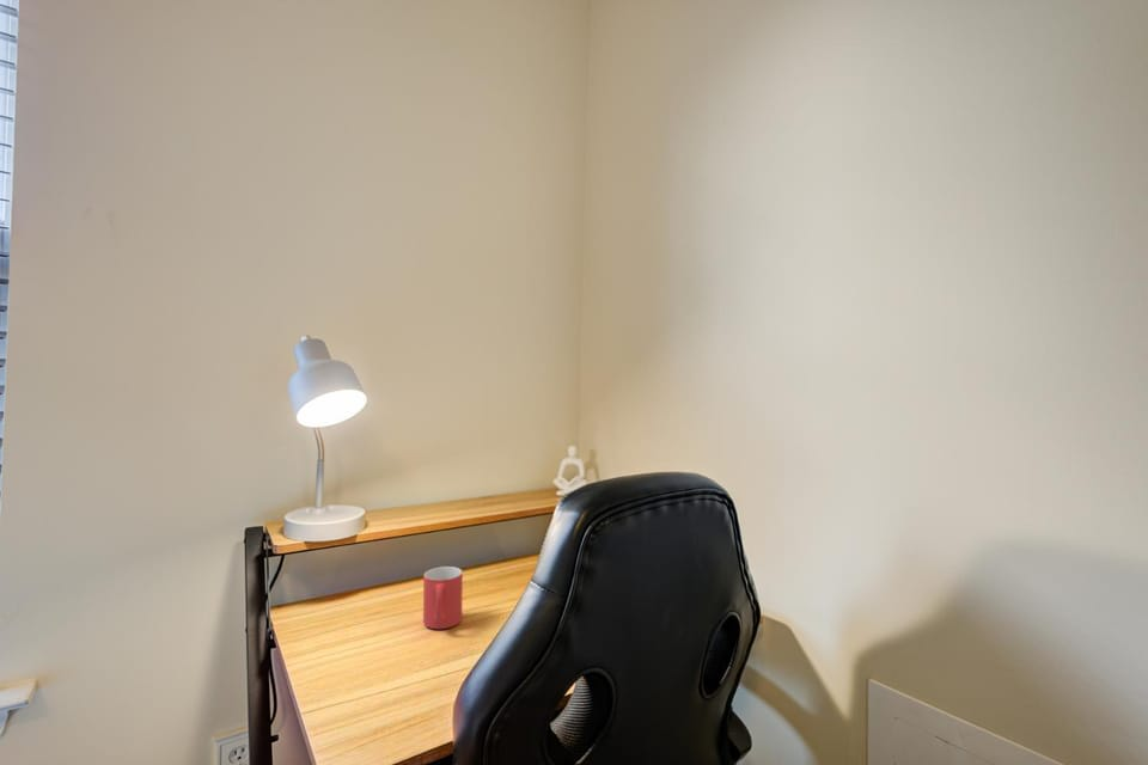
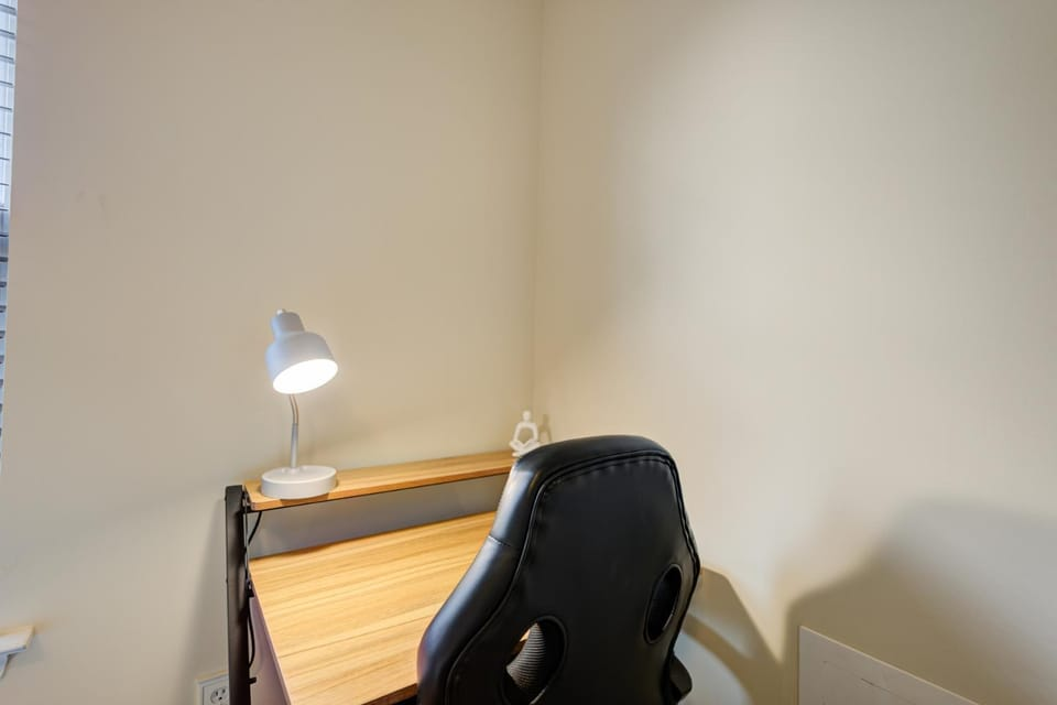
- mug (441, 600)
